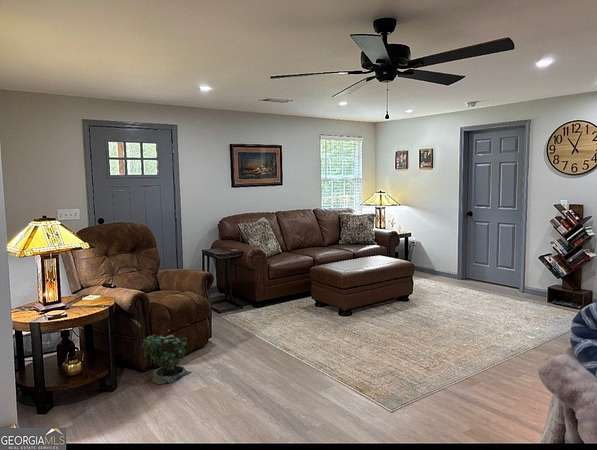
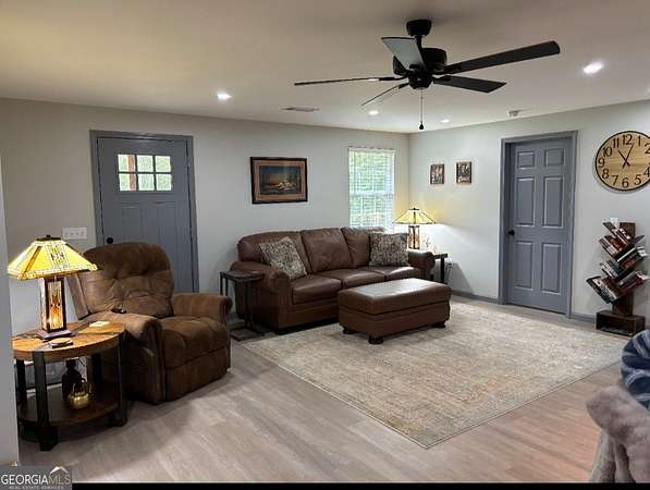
- potted plant (165, 353)
